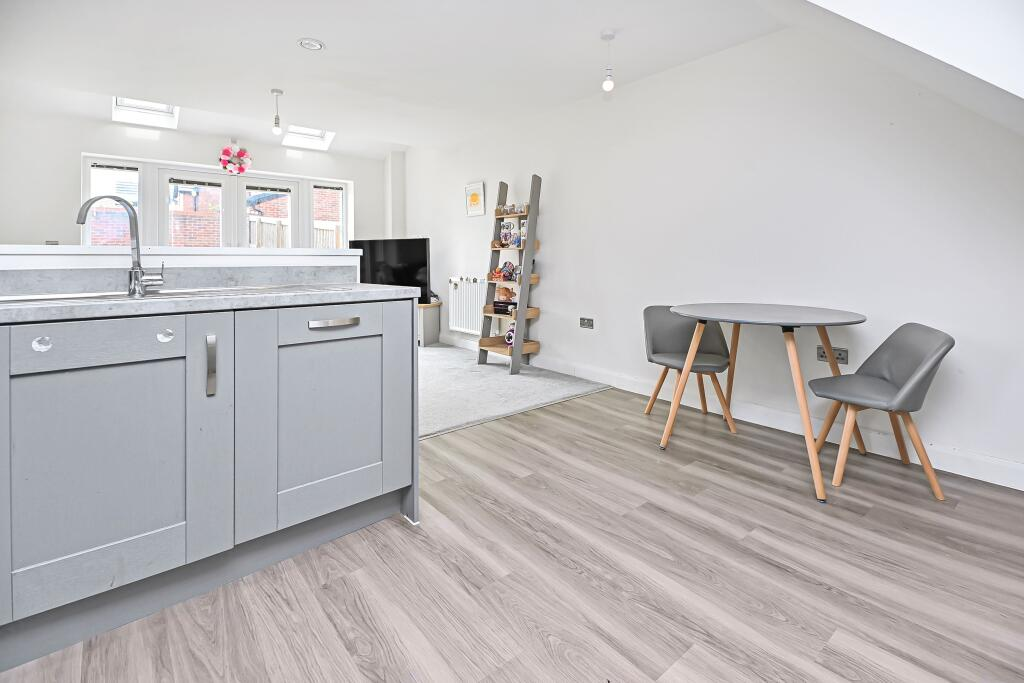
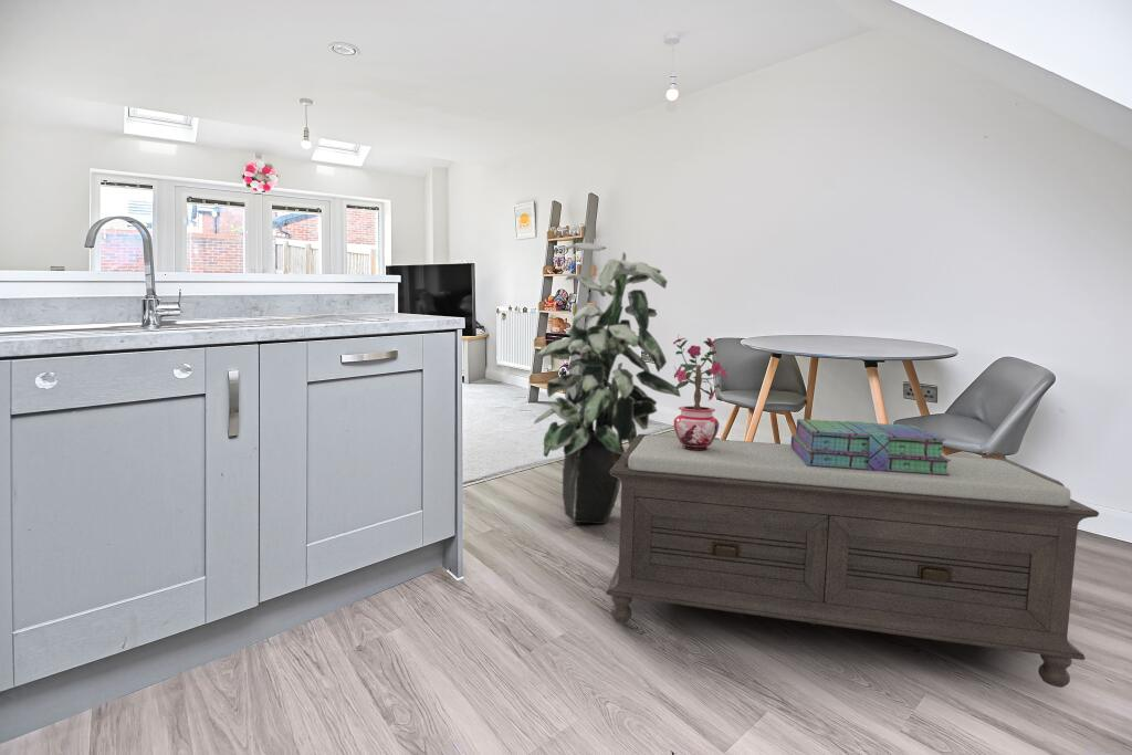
+ bench (815, 539)
+ indoor plant (598, 382)
+ potted plant (699, 391)
+ stack of books (863, 442)
